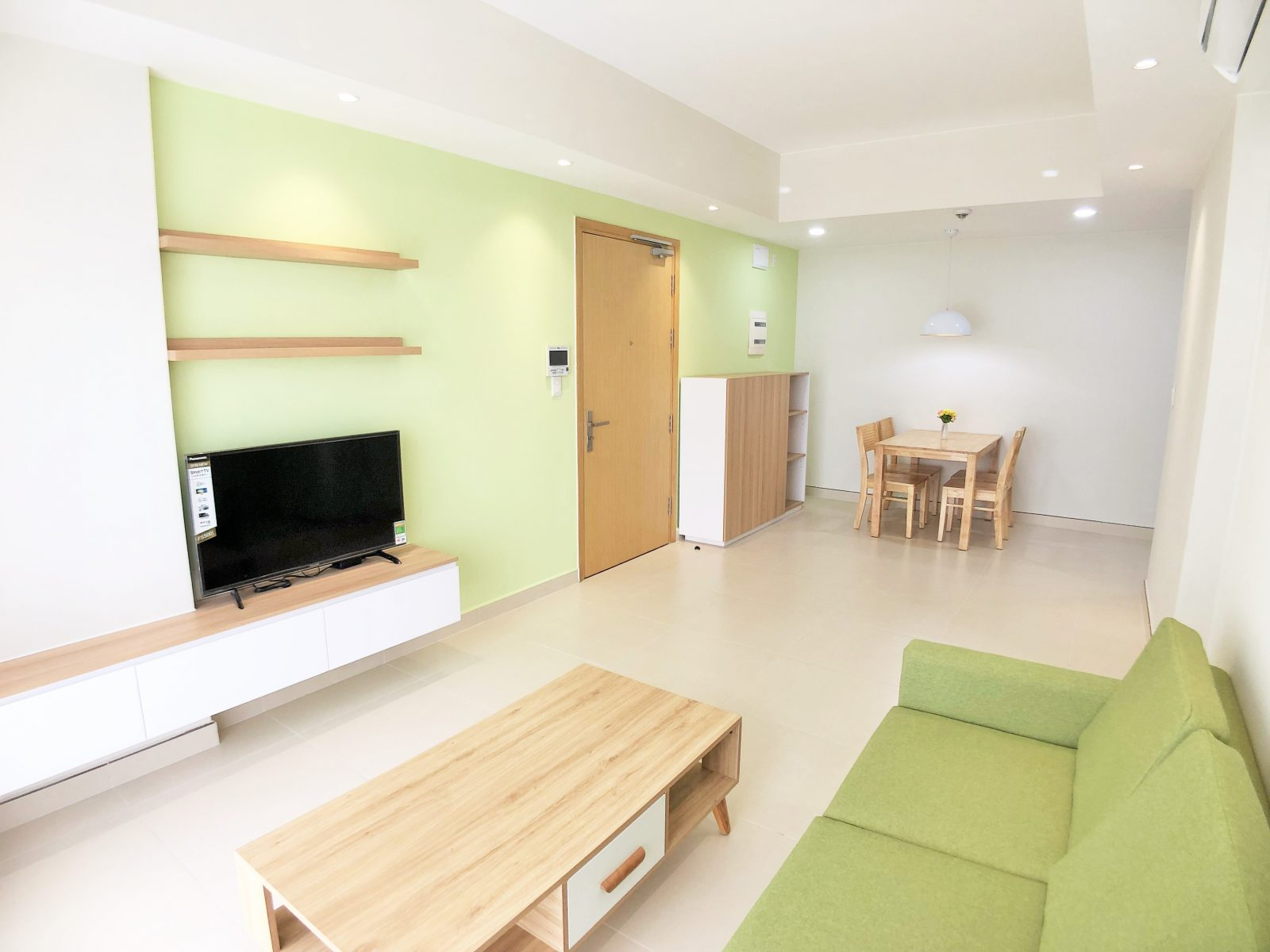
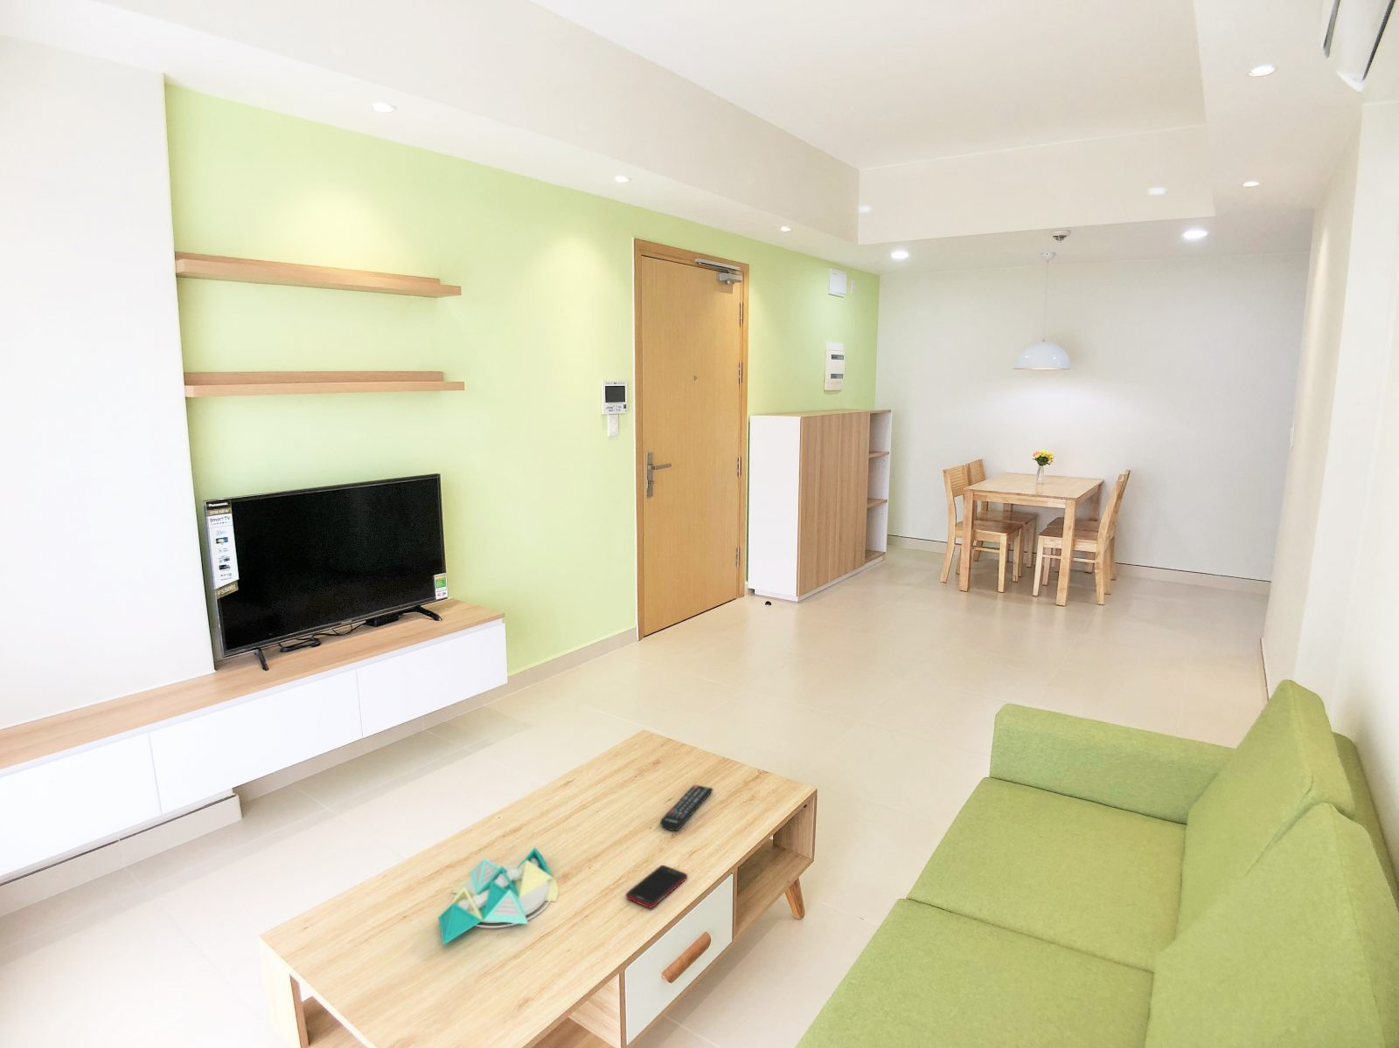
+ remote control (687, 806)
+ board game (497, 888)
+ cell phone (657, 885)
